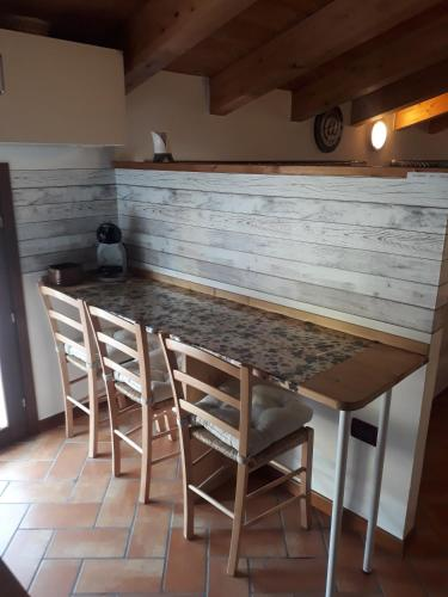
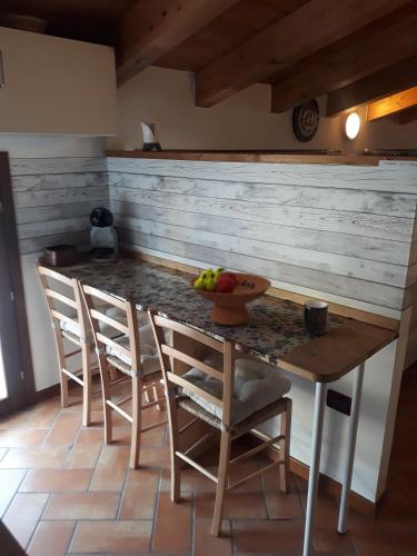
+ fruit bowl (229, 294)
+ mug (317, 316)
